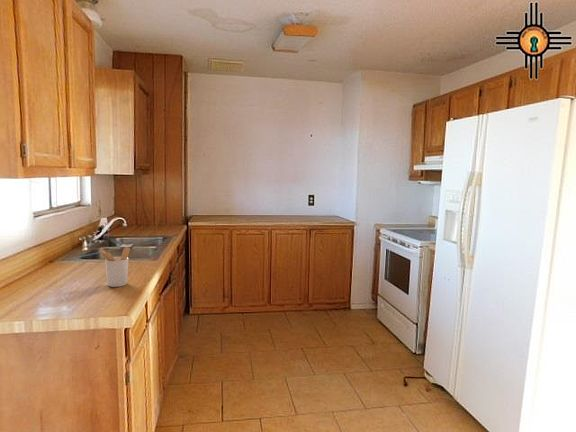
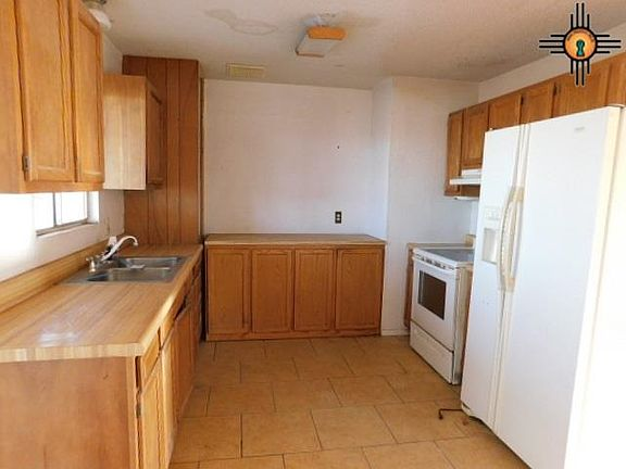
- utensil holder (113, 266)
